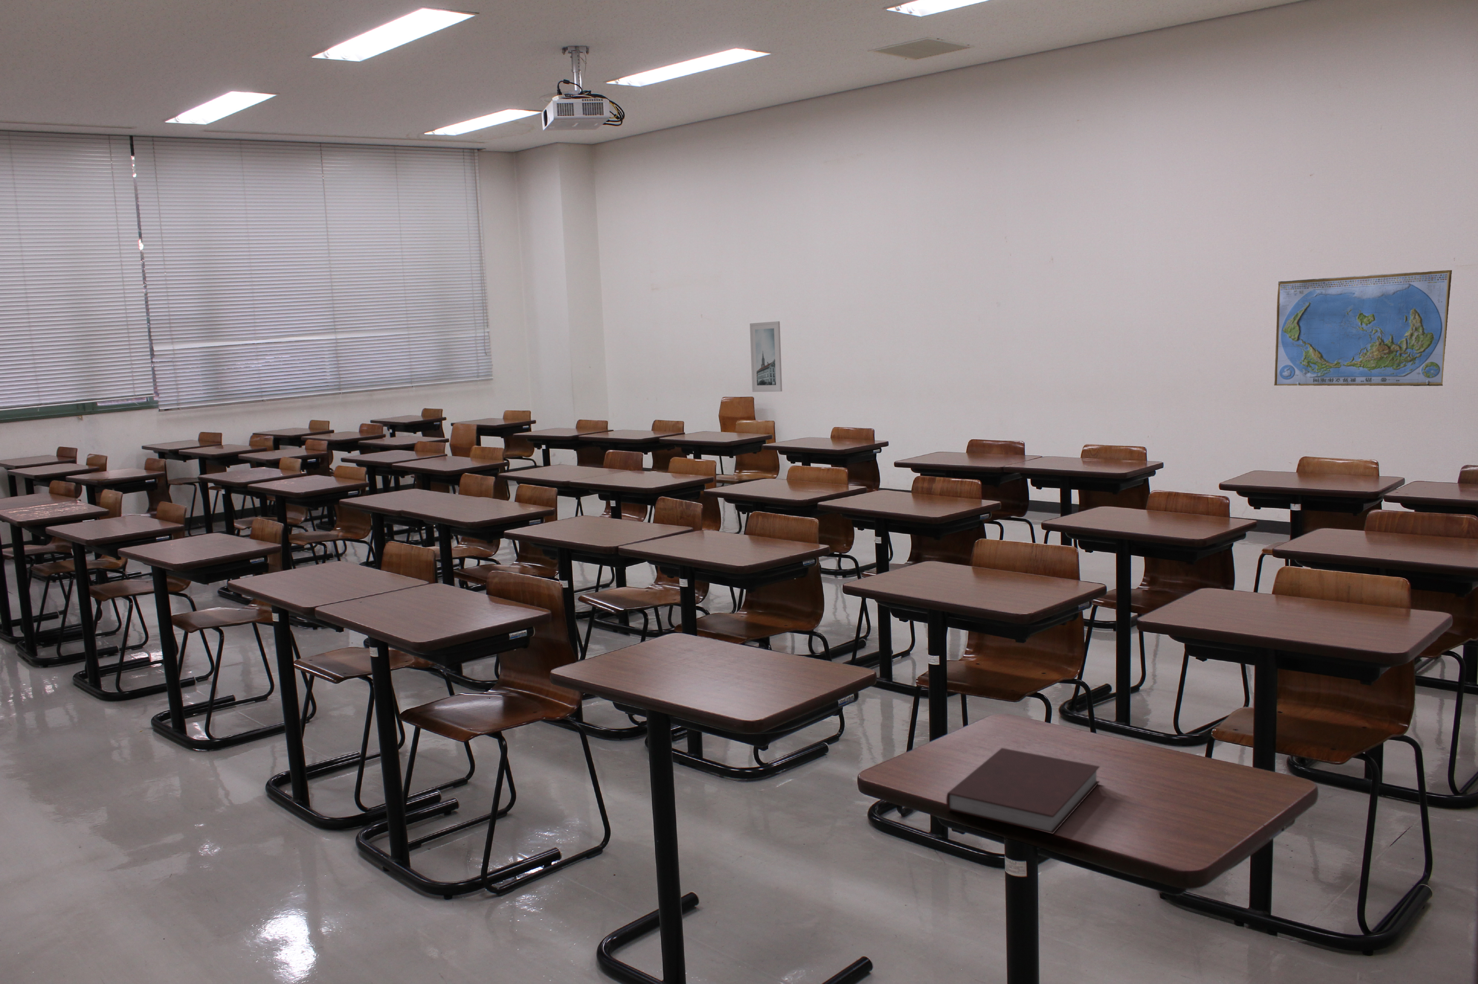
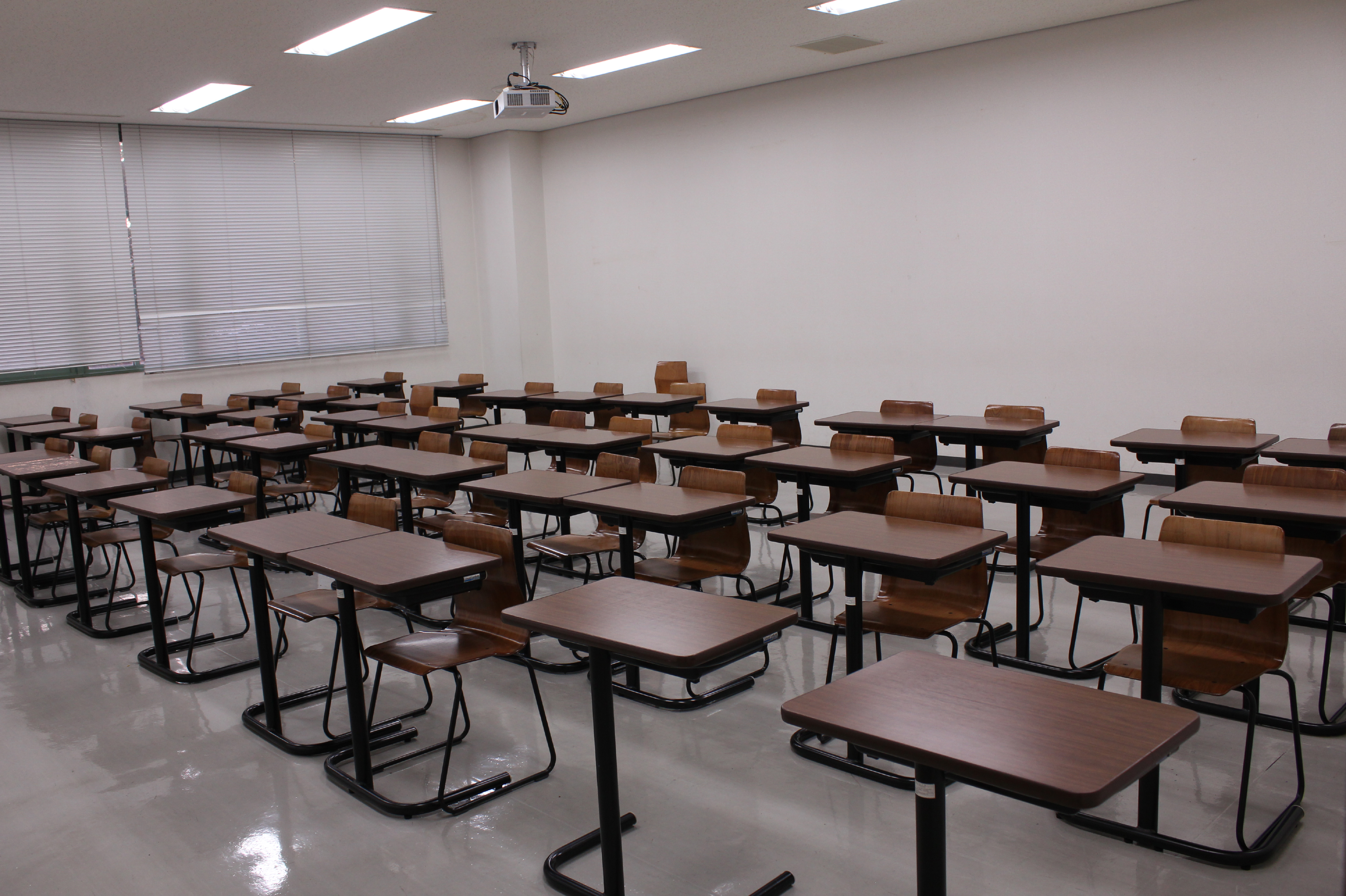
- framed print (765, 357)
- notebook (1024, 787)
- world map (1358, 332)
